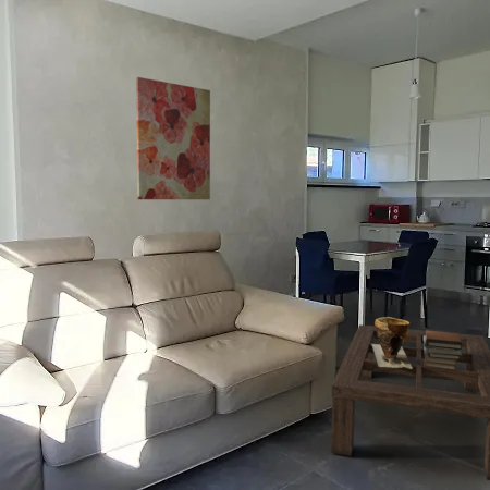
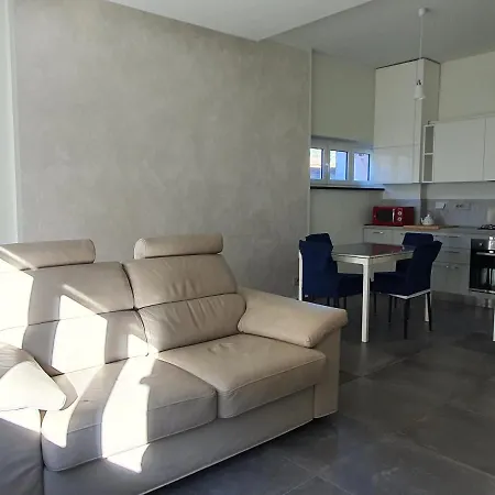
- coffee table (417, 385)
- clay pot (390, 335)
- book stack (441, 347)
- wall art (175, 142)
